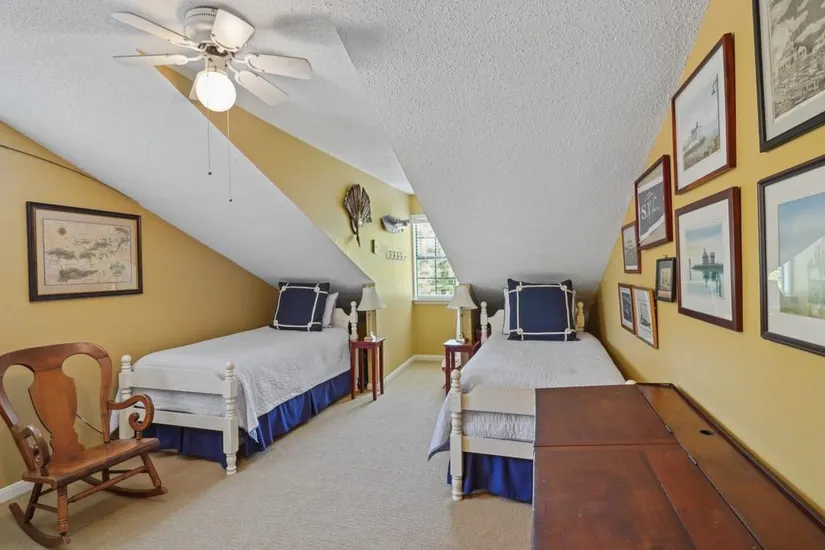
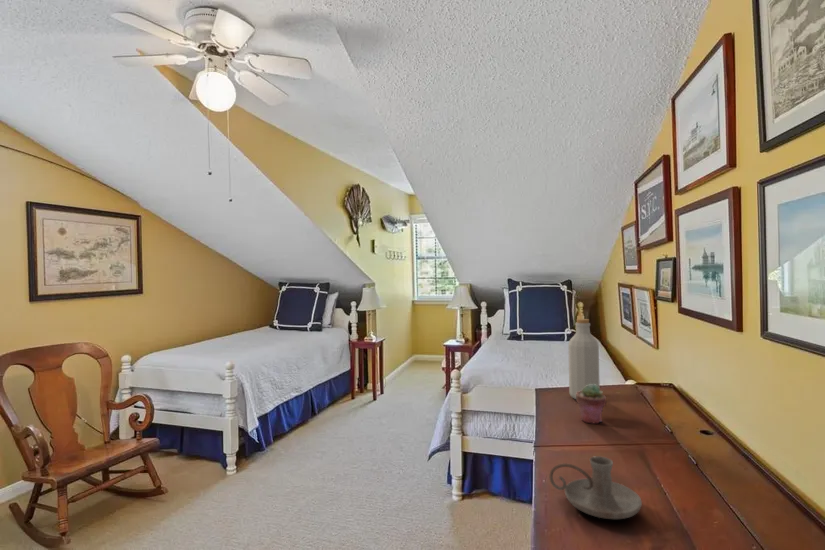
+ potted succulent (591, 402)
+ candle holder (592, 481)
+ bottle (583, 358)
